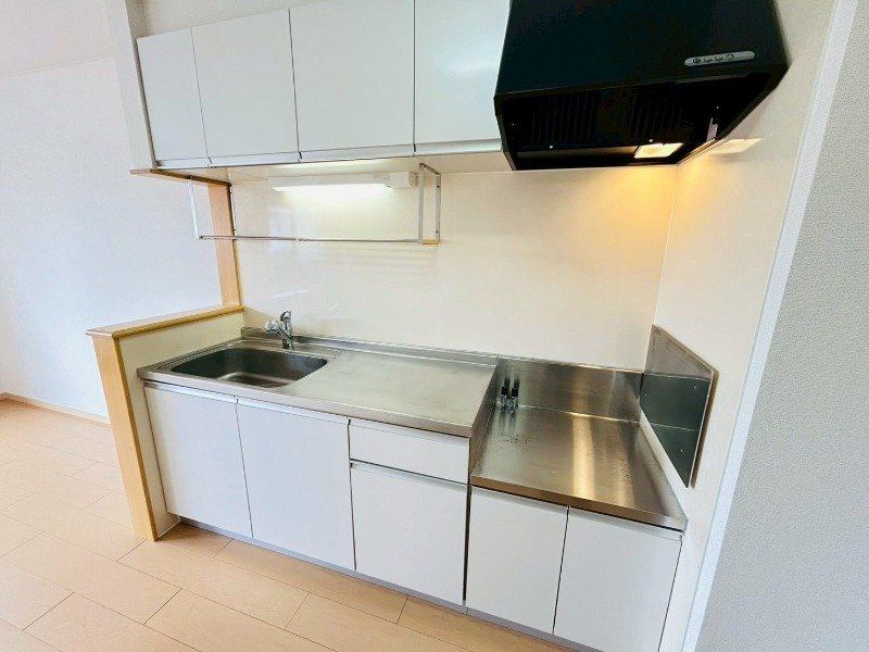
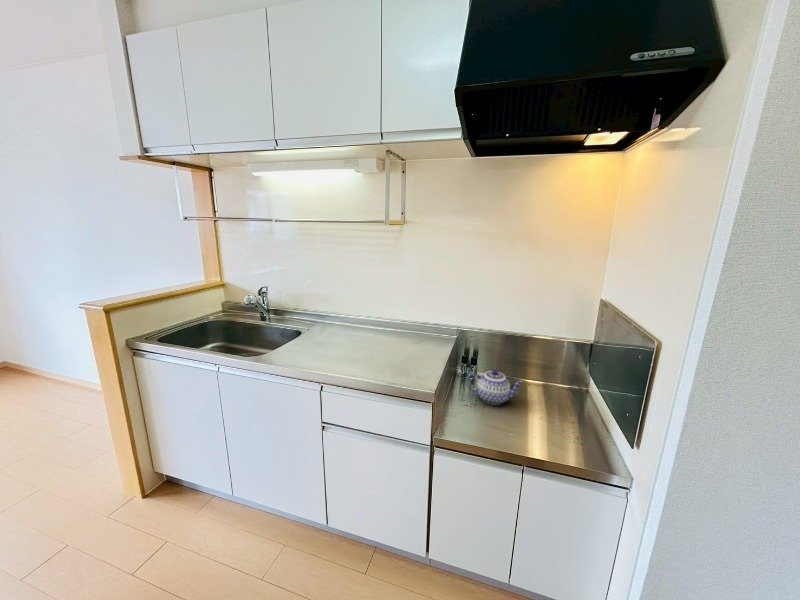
+ teapot (493, 384)
